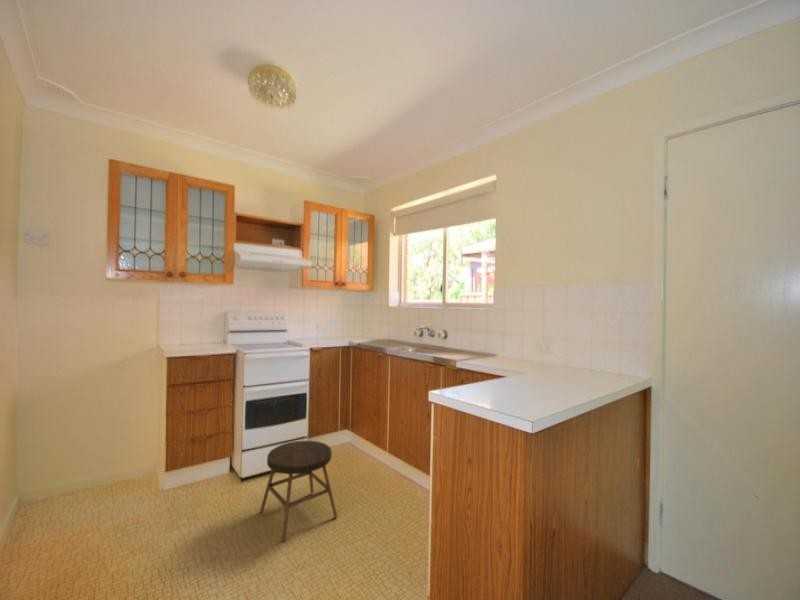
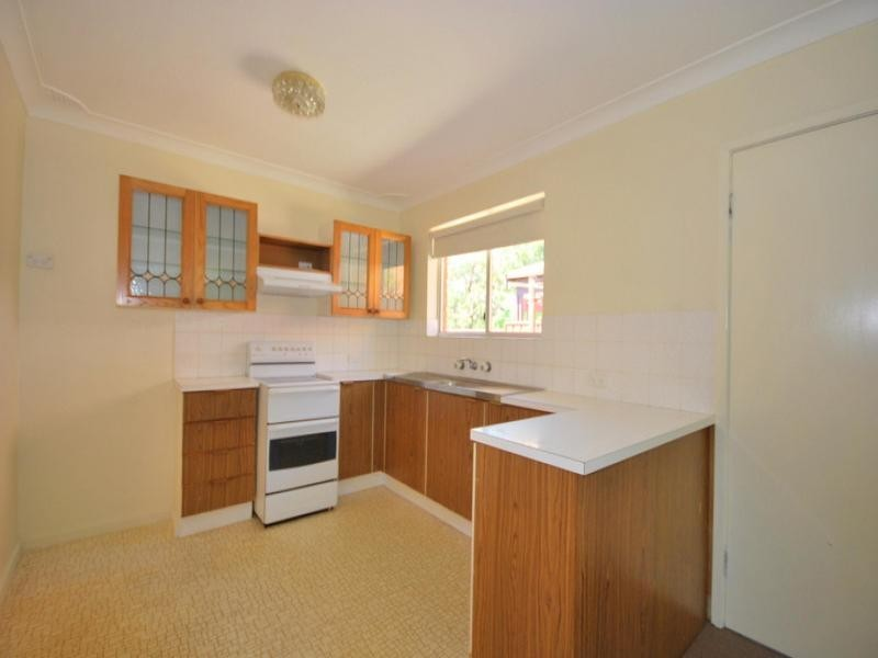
- stool (296, 478)
